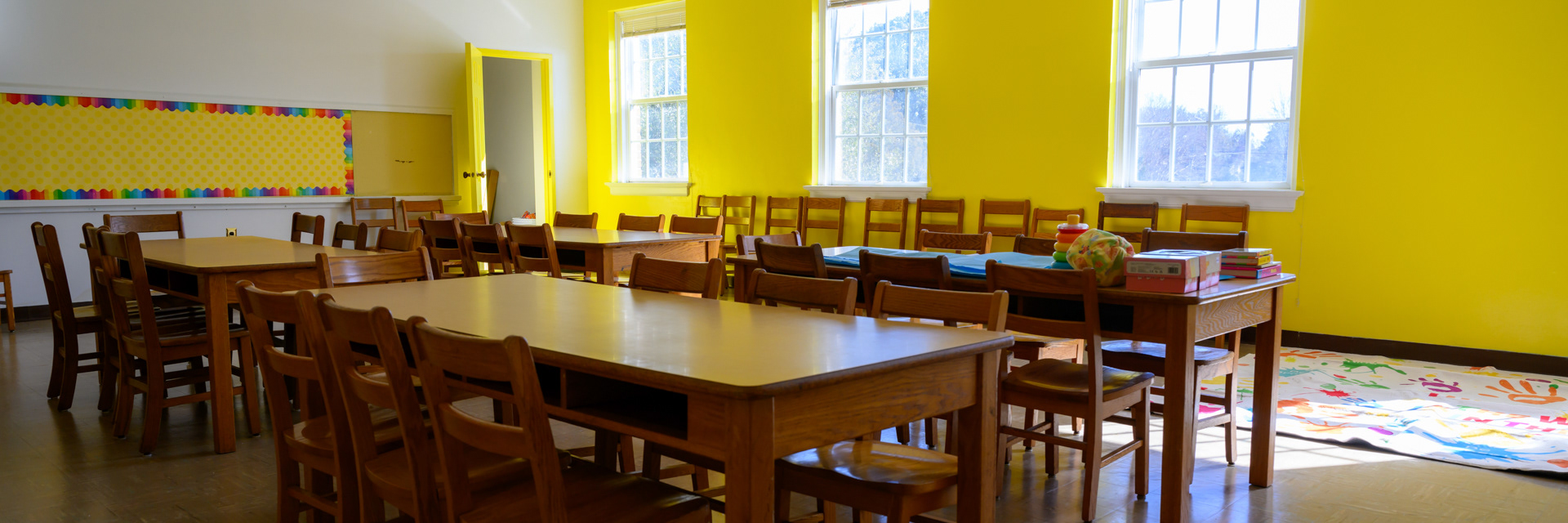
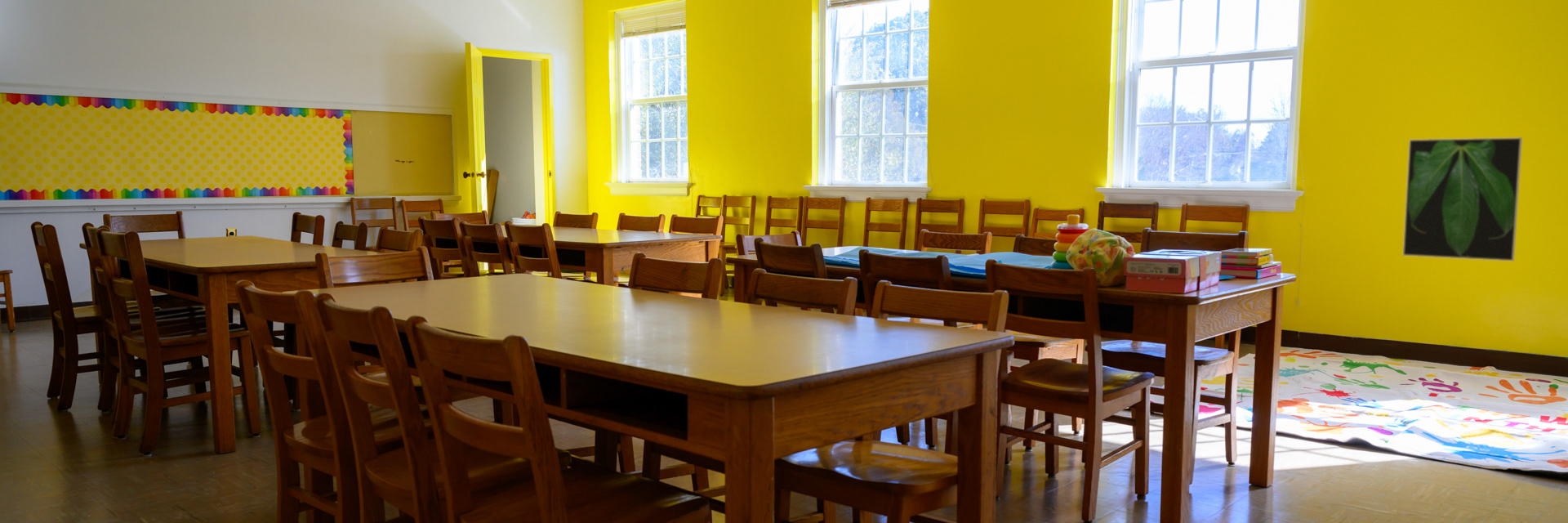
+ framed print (1460, 199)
